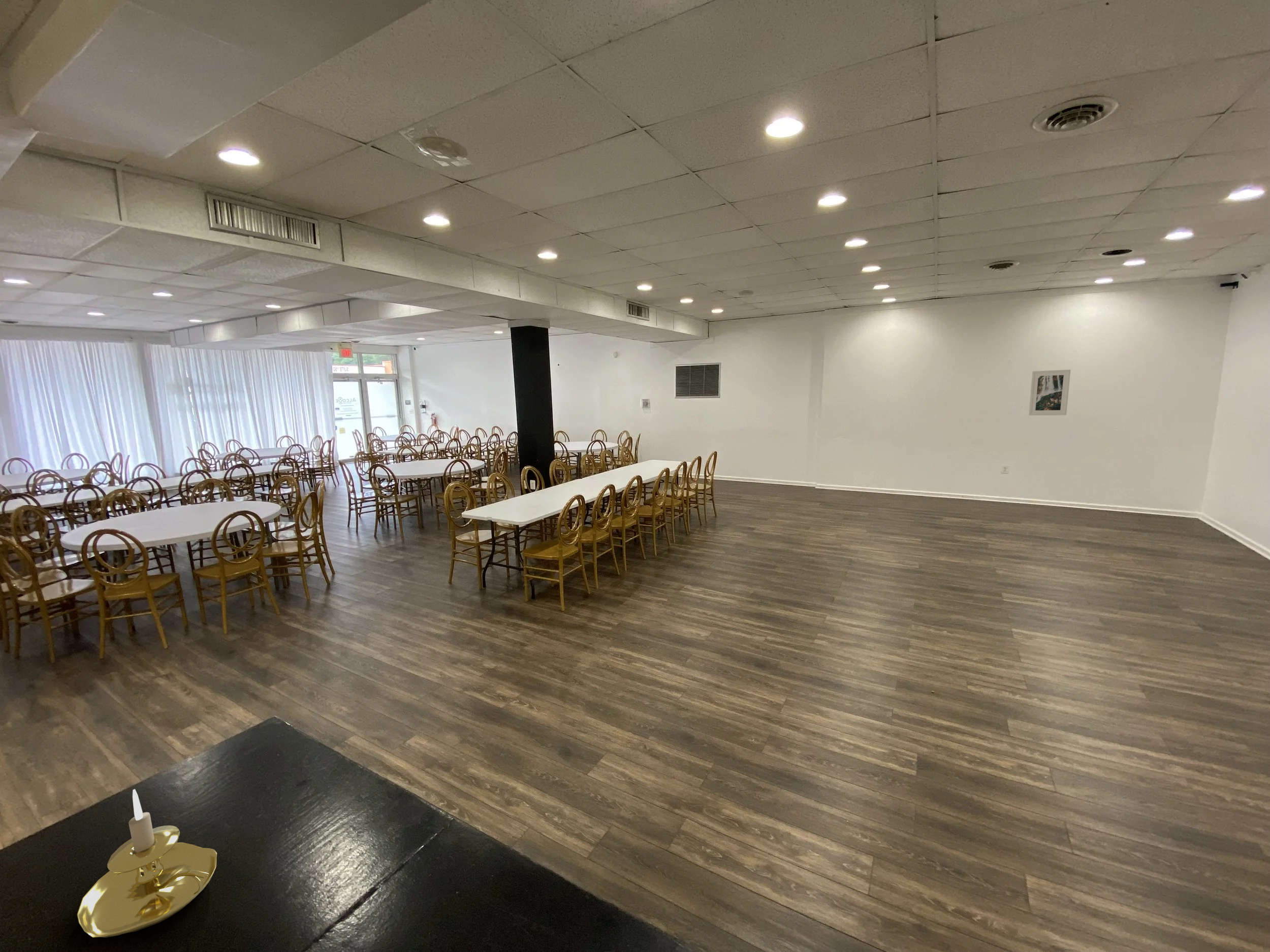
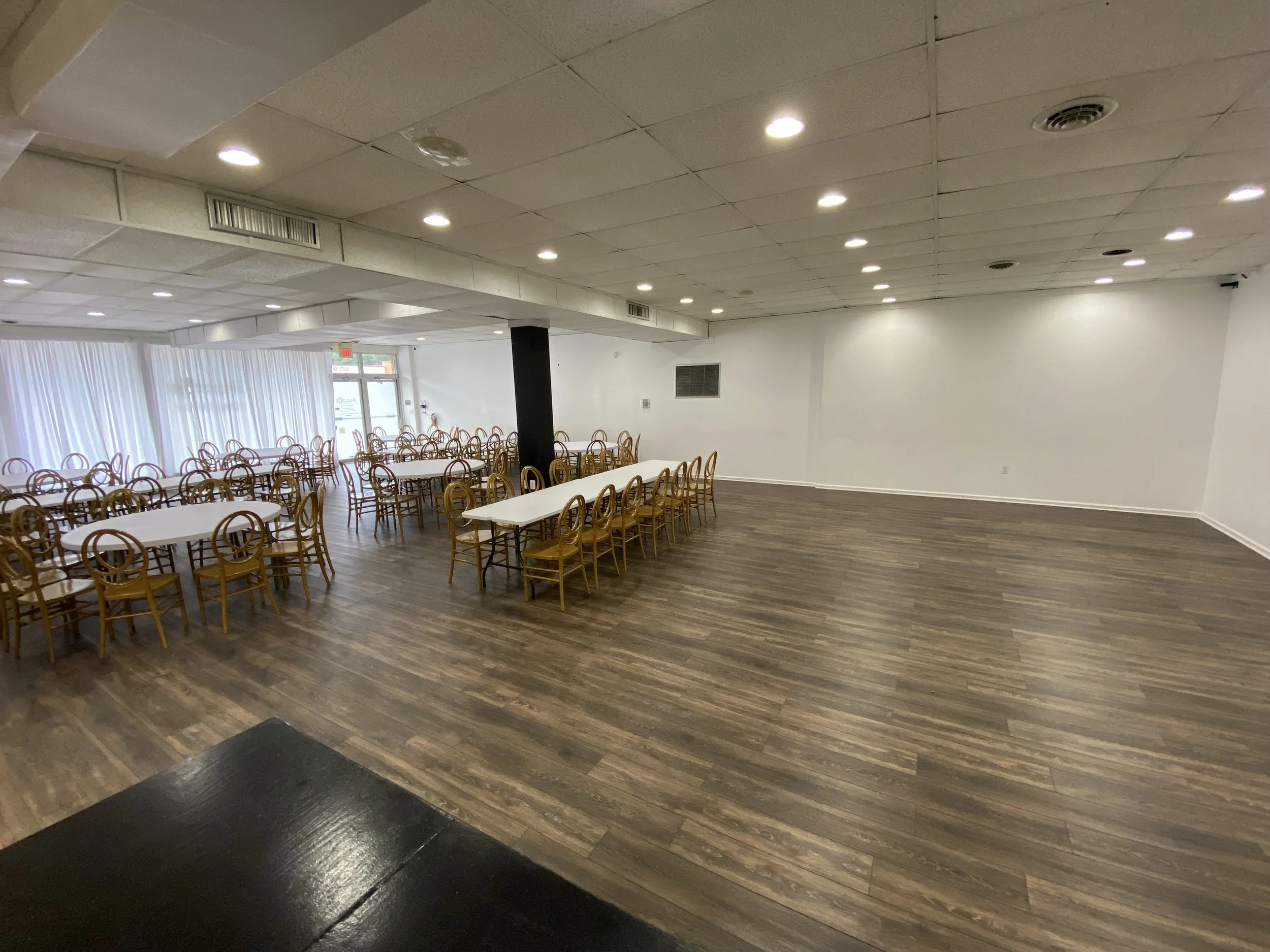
- candle holder (150, 844)
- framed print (1049, 393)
